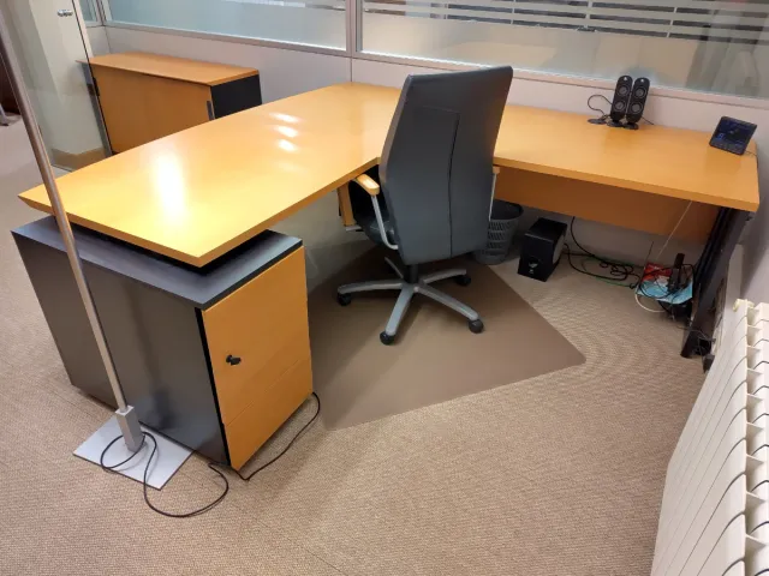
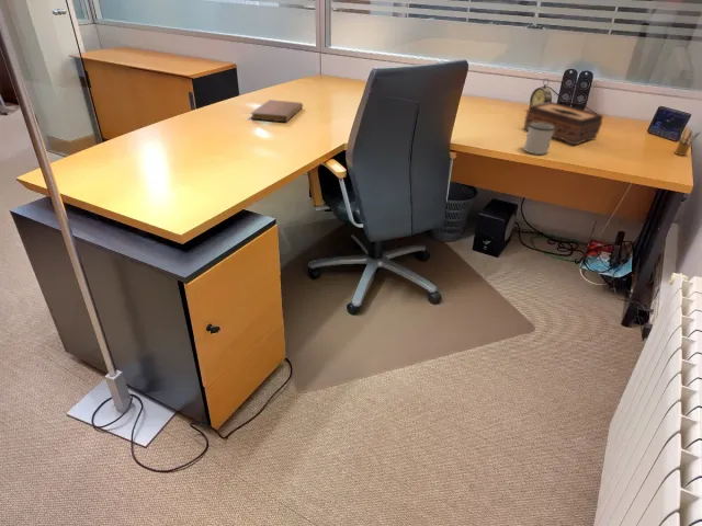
+ notebook (278, 110)
+ alarm clock (542, 95)
+ pencil box (684, 141)
+ mug (537, 137)
+ tissue box (562, 122)
